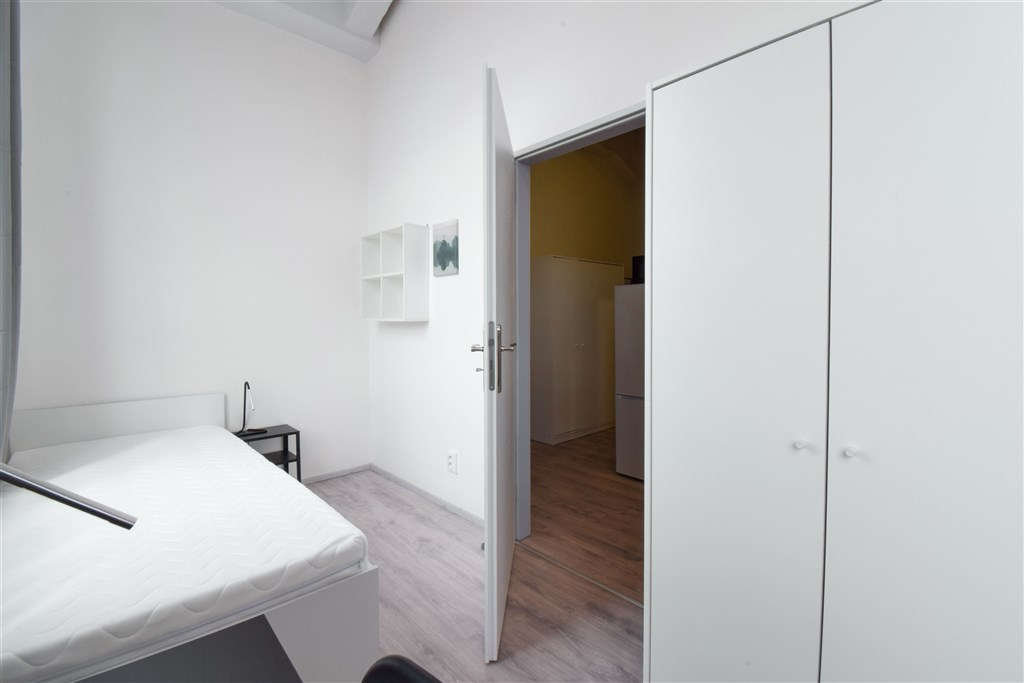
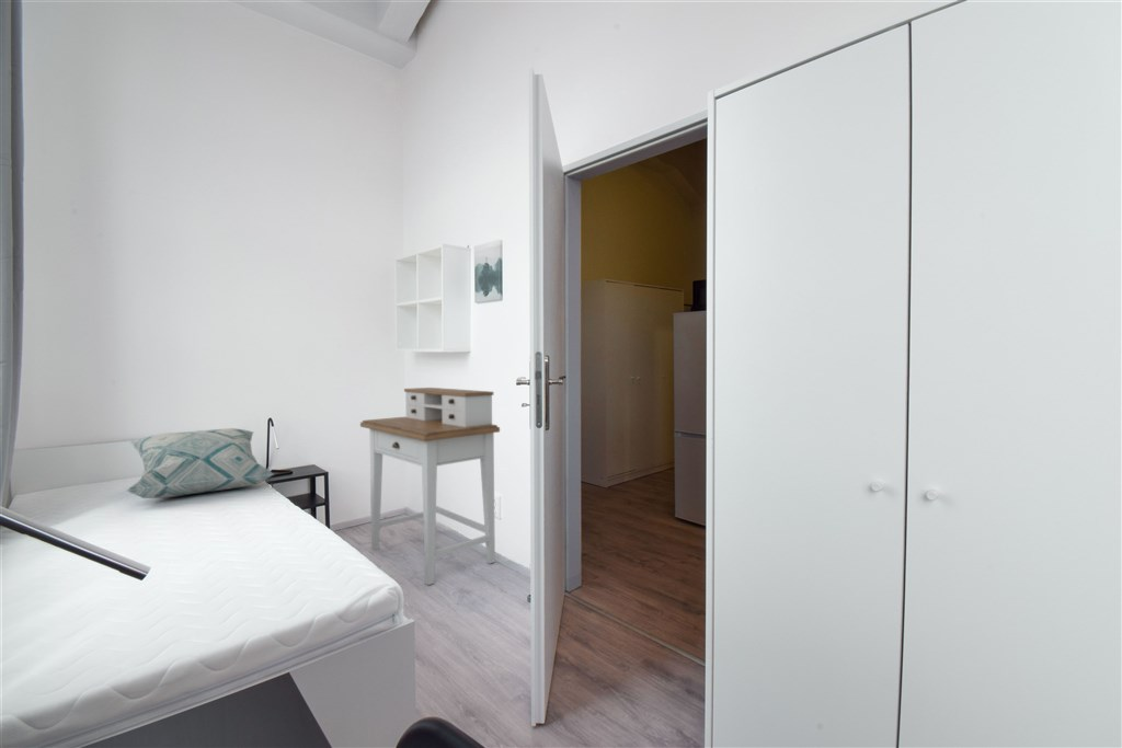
+ decorative pillow (199, 460)
+ desk (427, 473)
